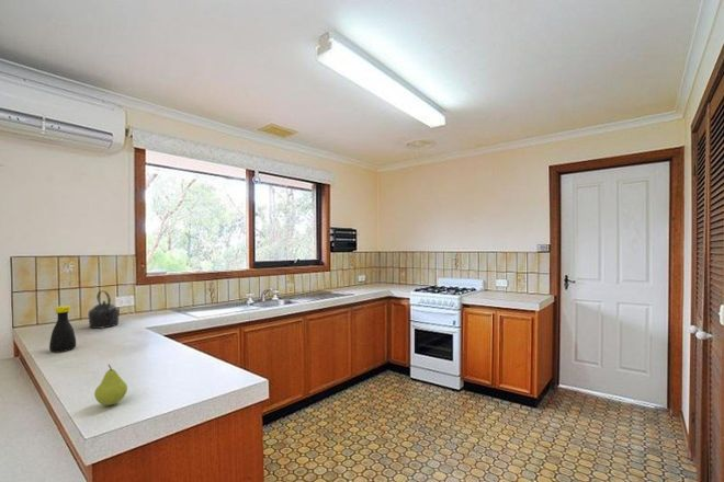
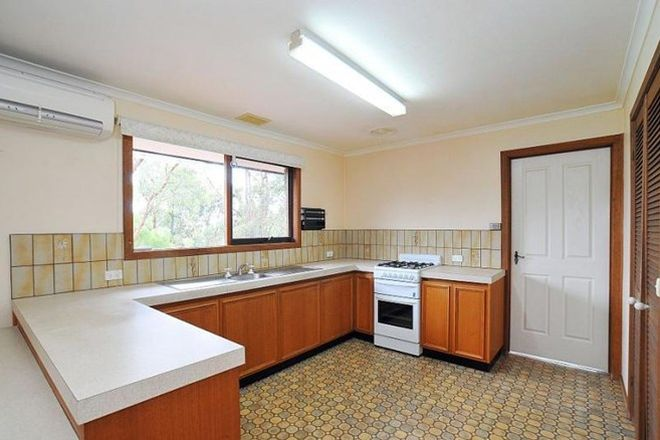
- bottle (63, 328)
- fruit (111, 383)
- kettle (106, 308)
